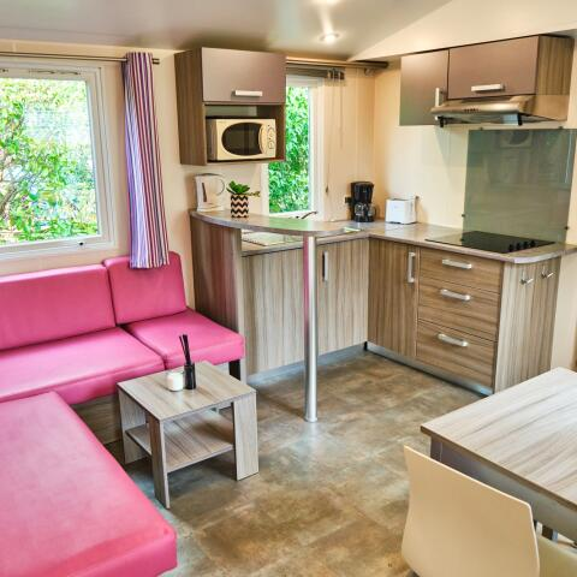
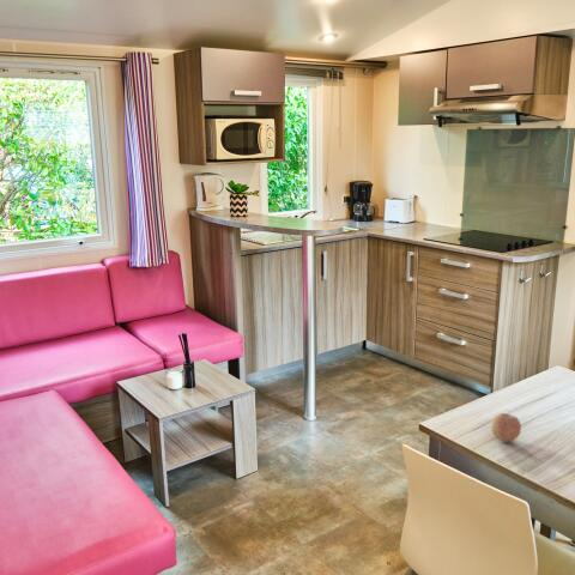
+ fruit (506, 428)
